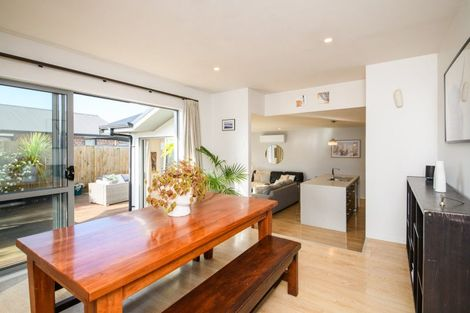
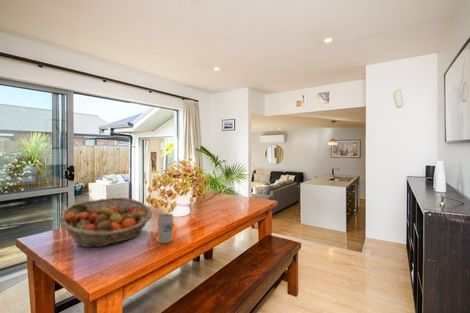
+ fruit basket (109, 219)
+ cup (165, 228)
